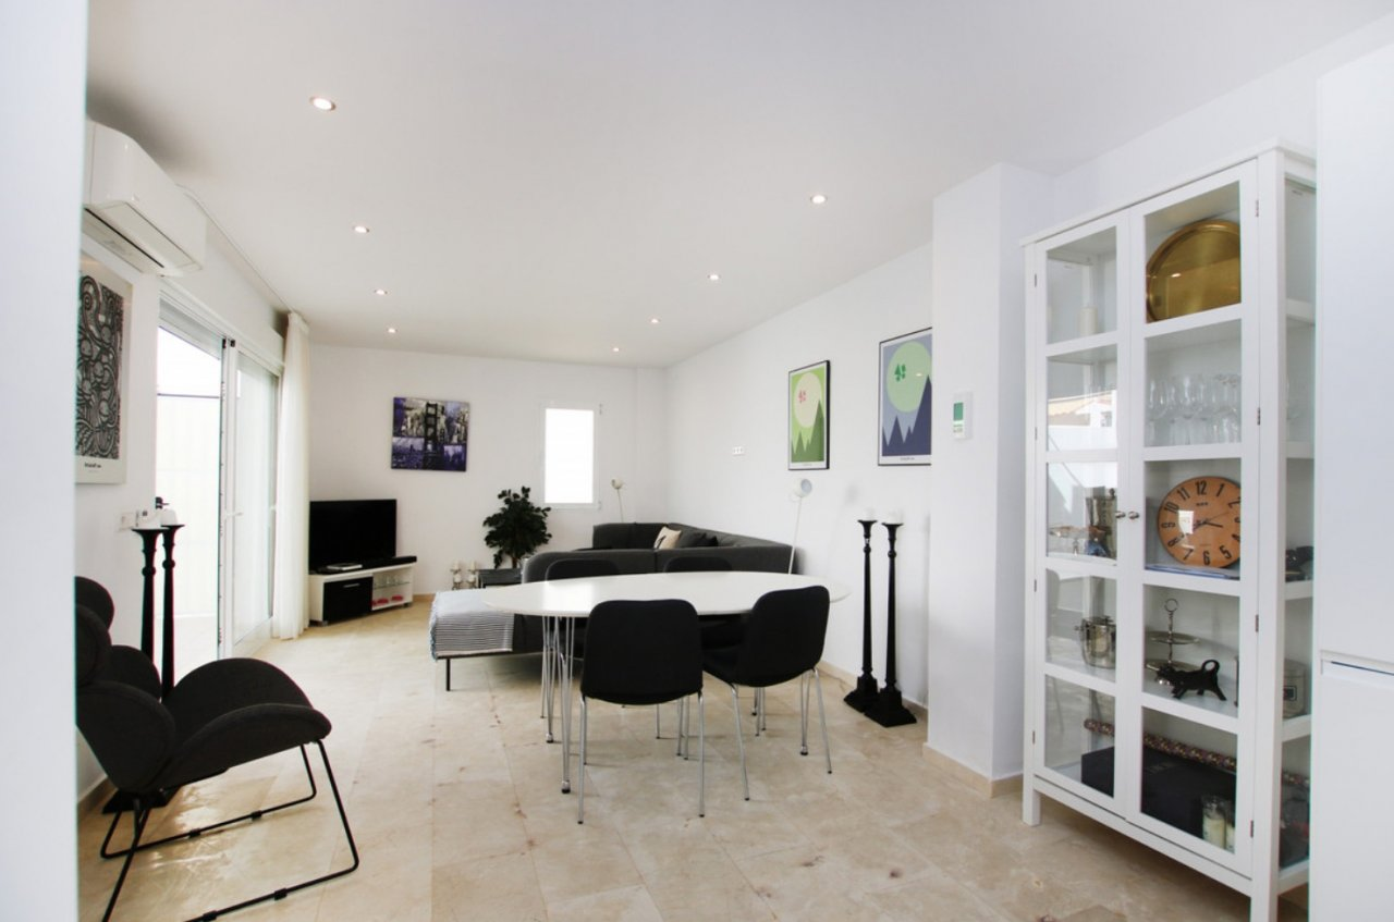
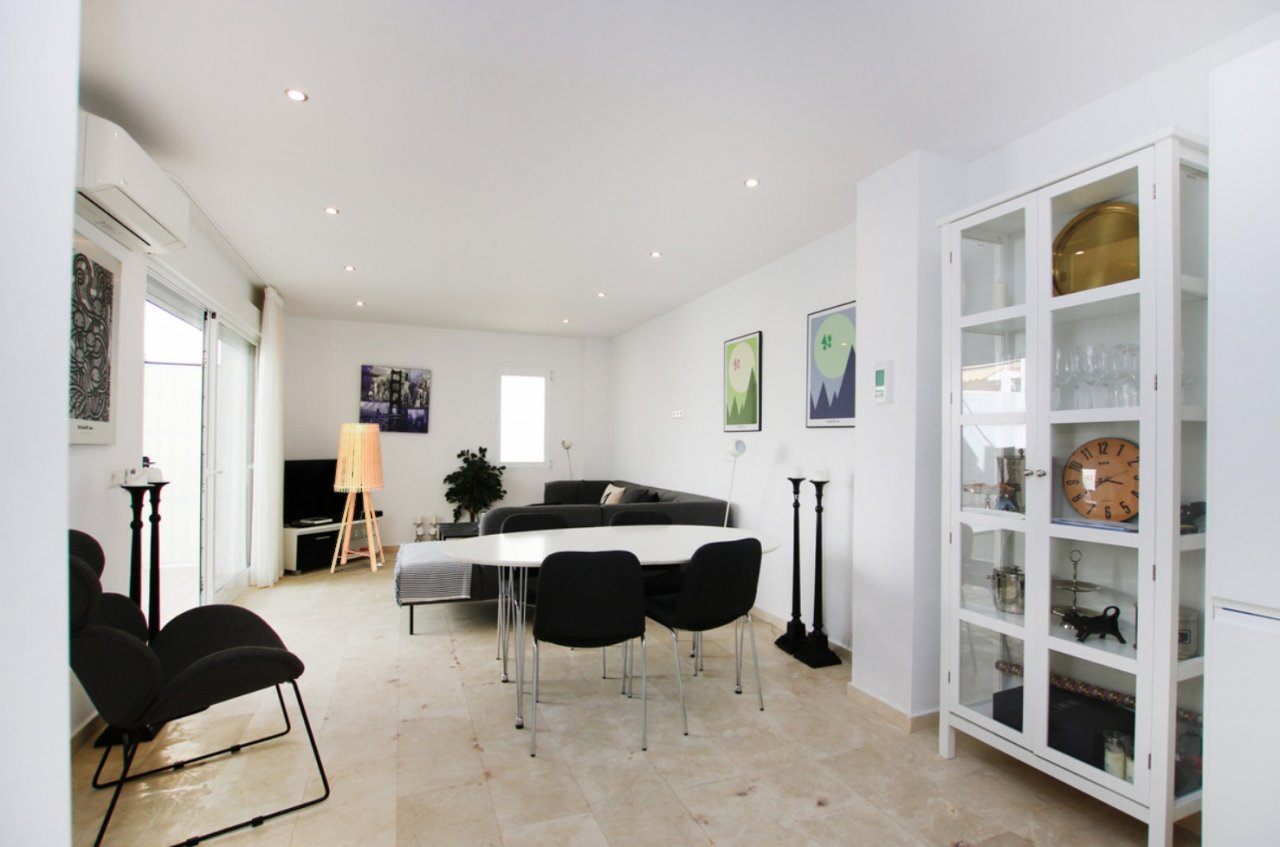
+ floor lamp (363, 495)
